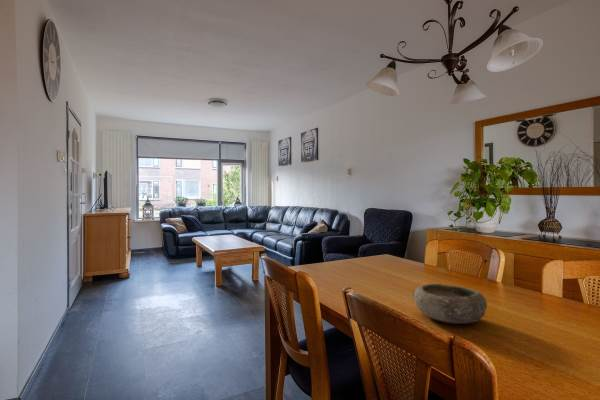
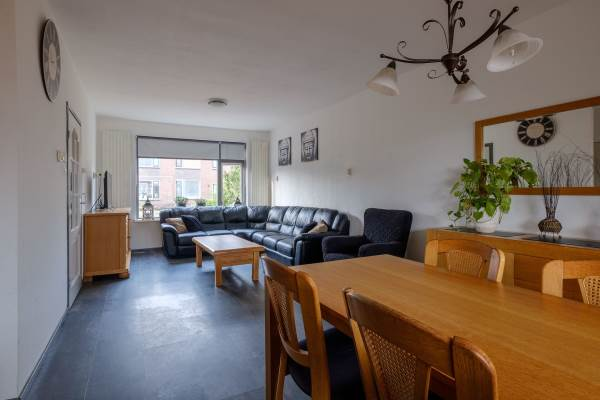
- bowl (447, 303)
